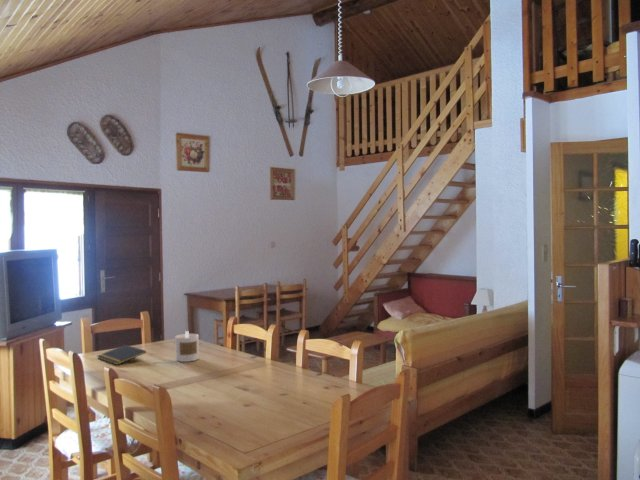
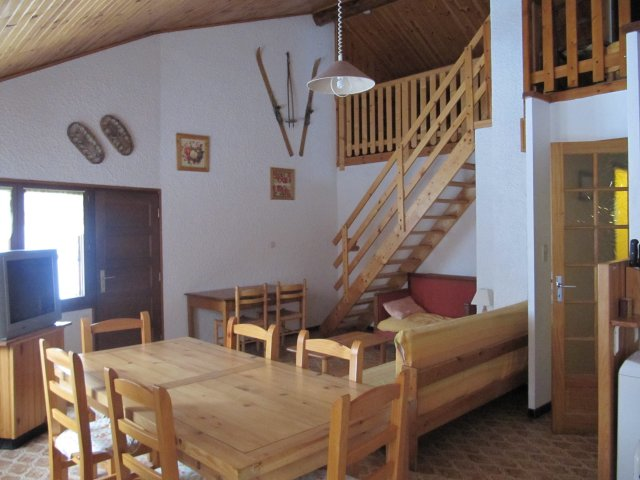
- notepad (121, 354)
- candle (187, 345)
